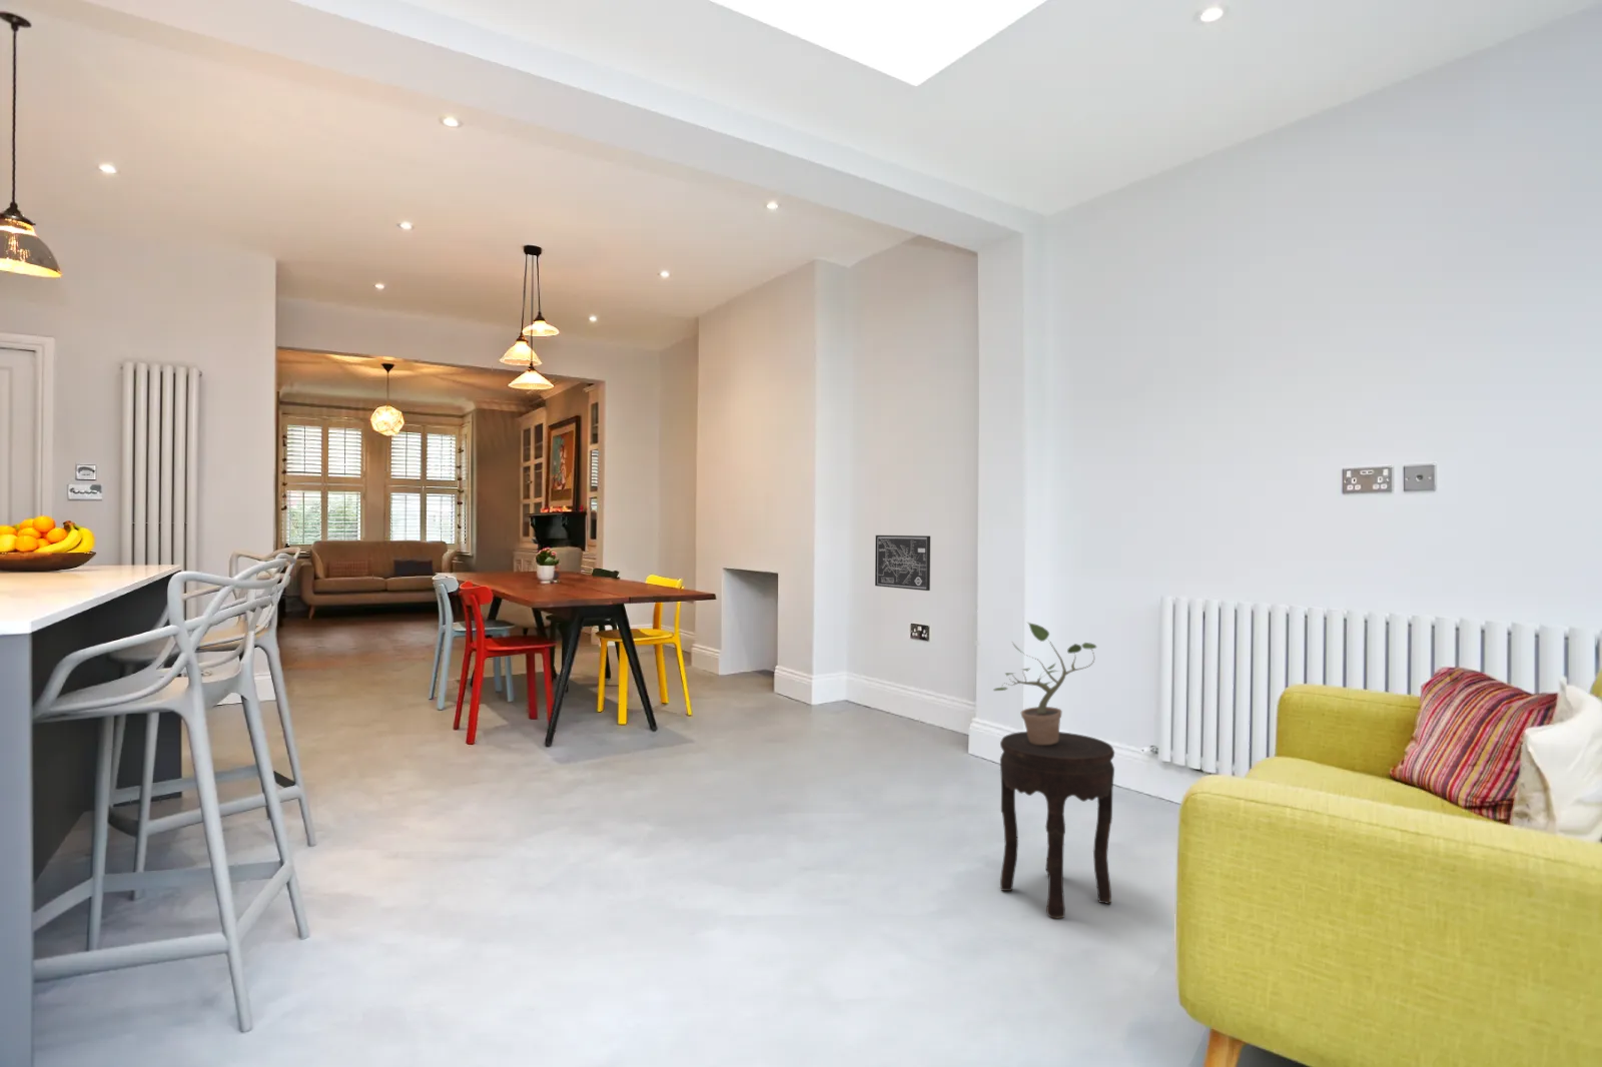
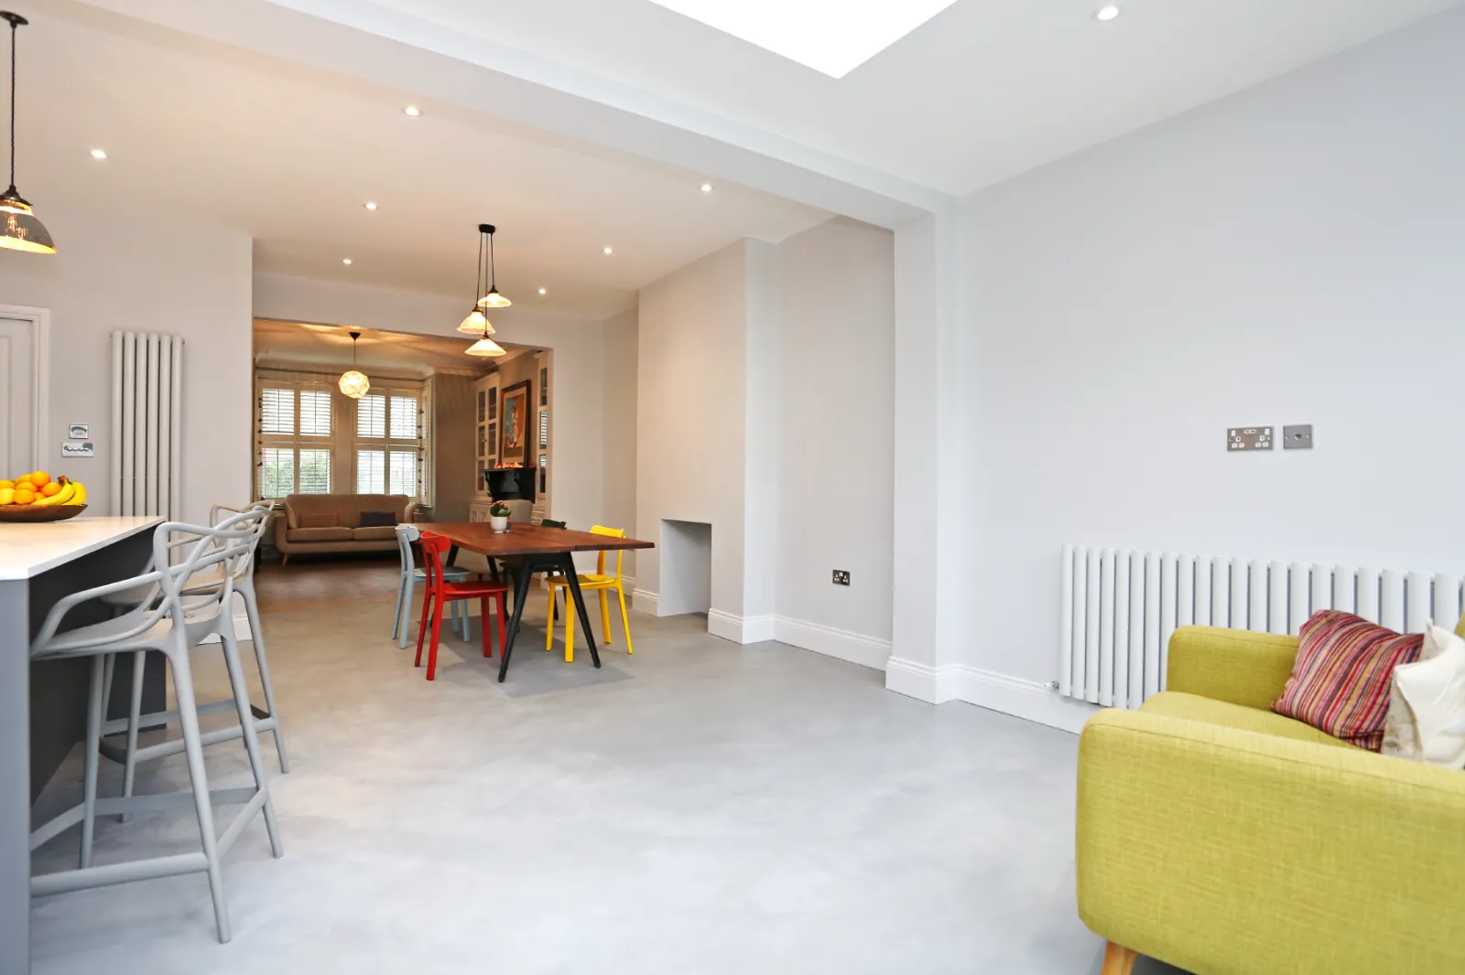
- side table (1055, 819)
- wall art (902, 562)
- potted plant (1053, 686)
